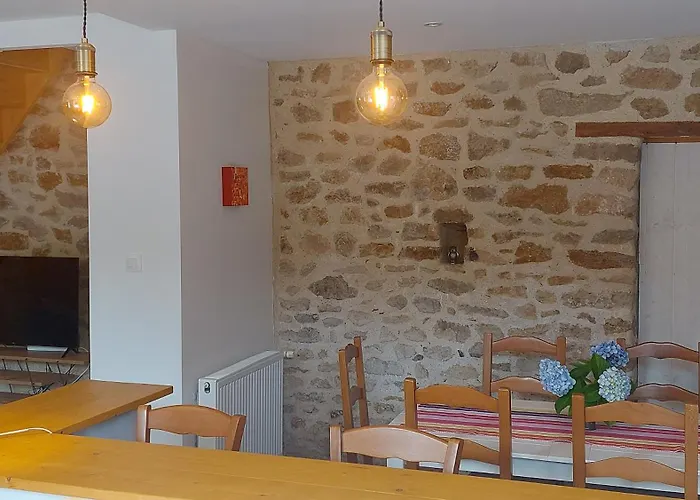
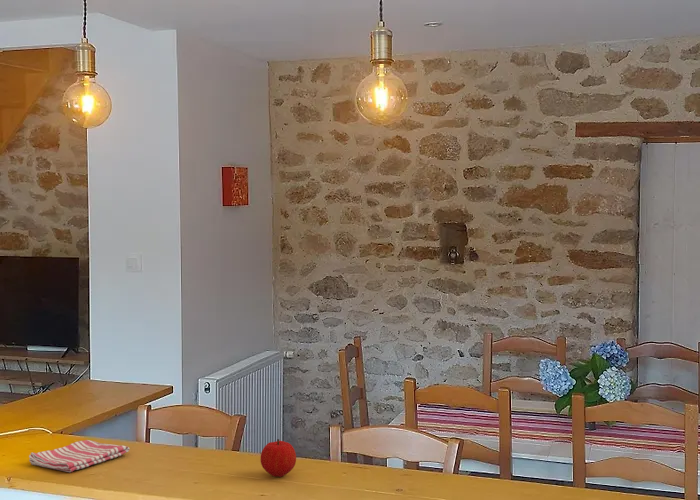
+ fruit (278, 457)
+ dish towel (80, 453)
